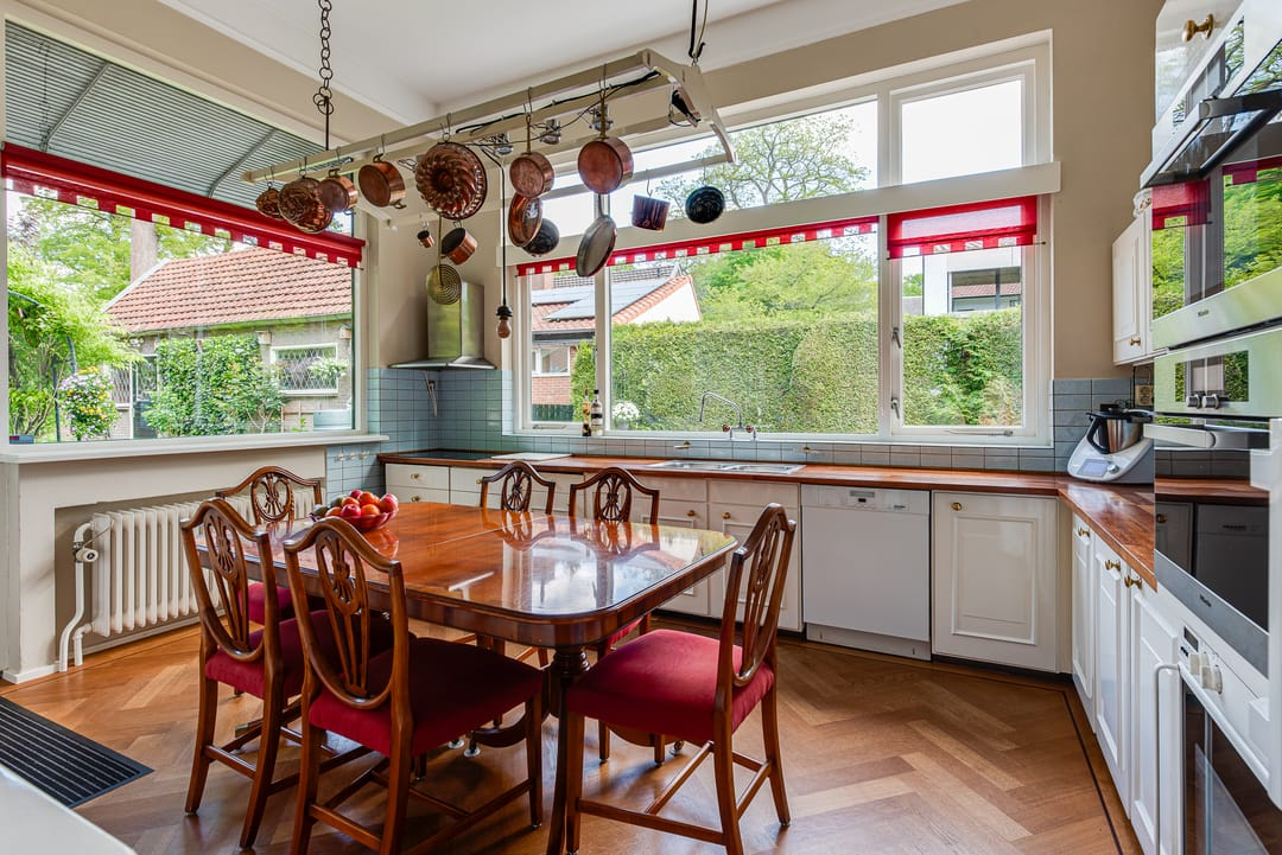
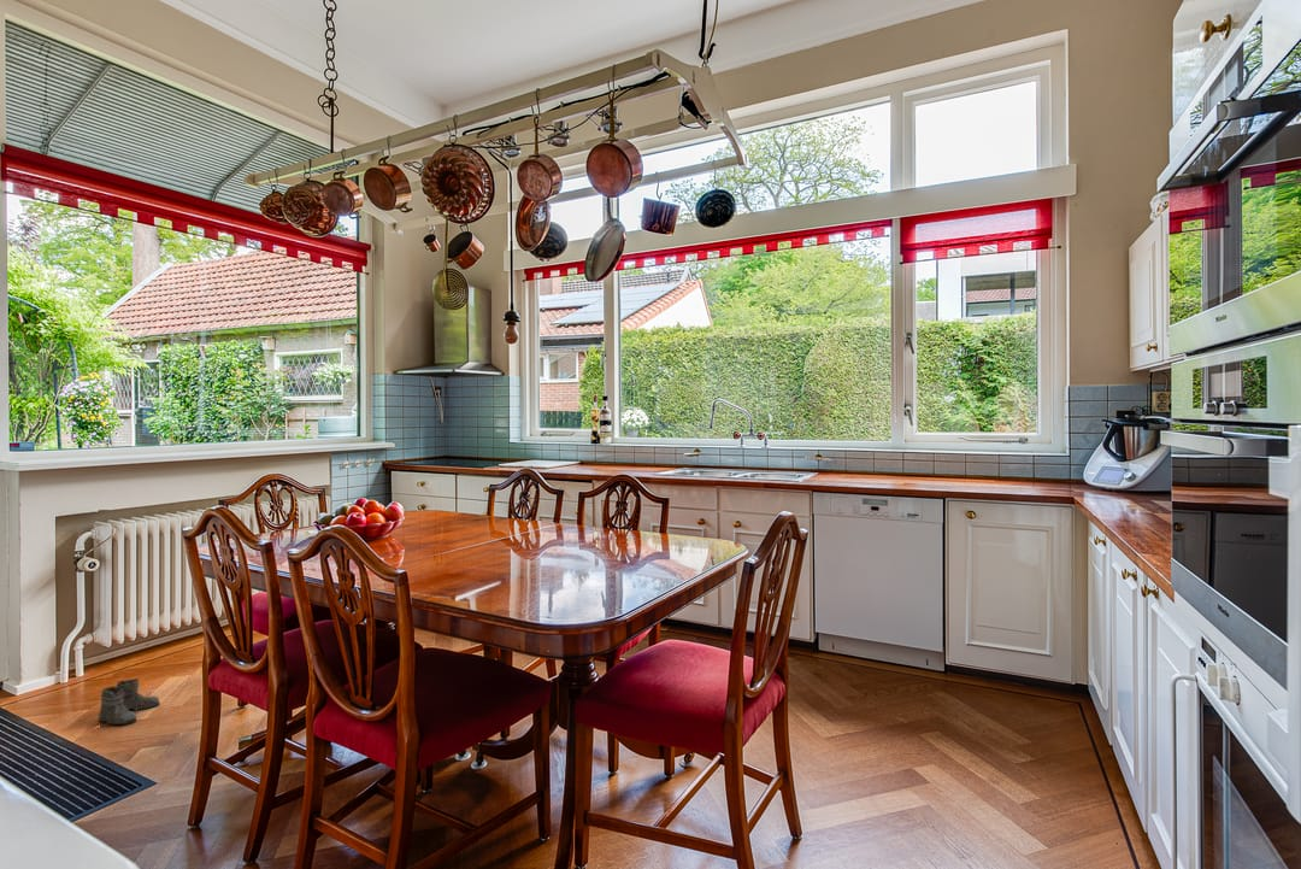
+ boots (126, 699)
